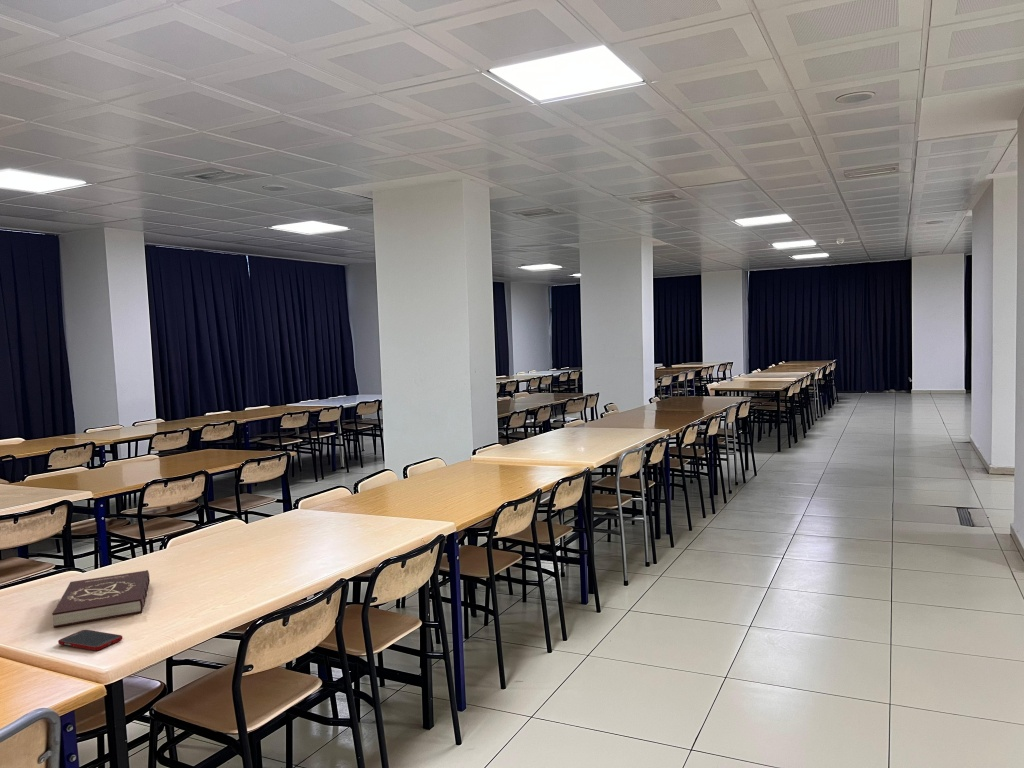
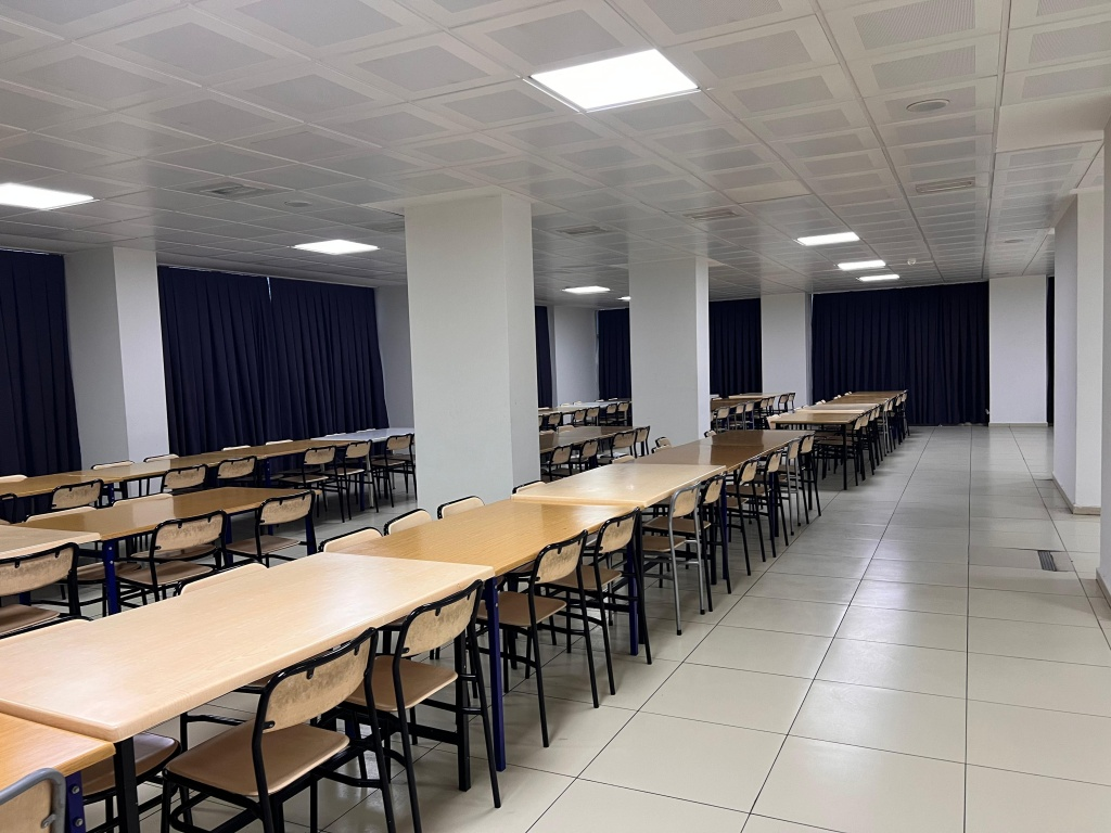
- book (105, 596)
- cell phone (90, 639)
